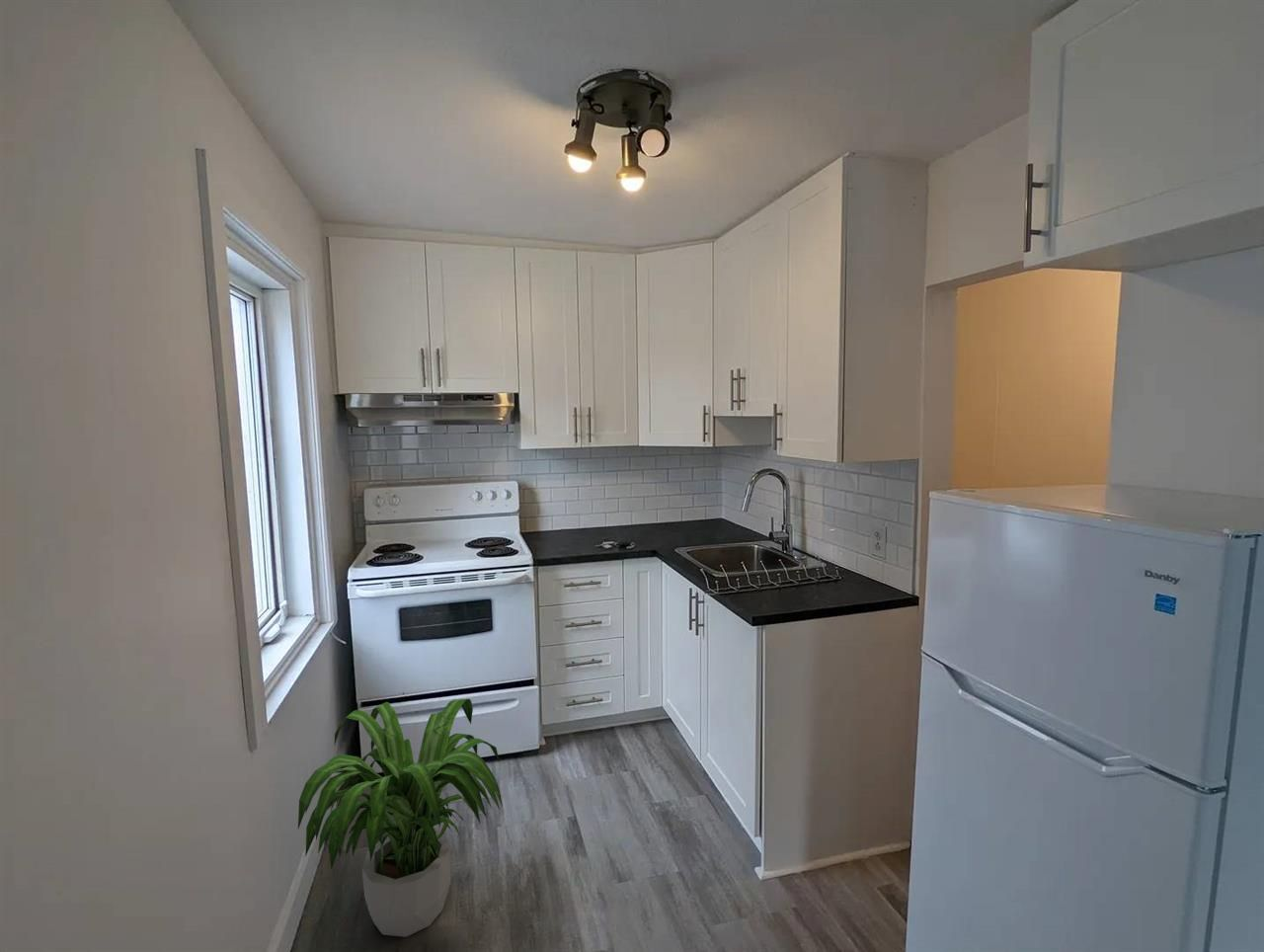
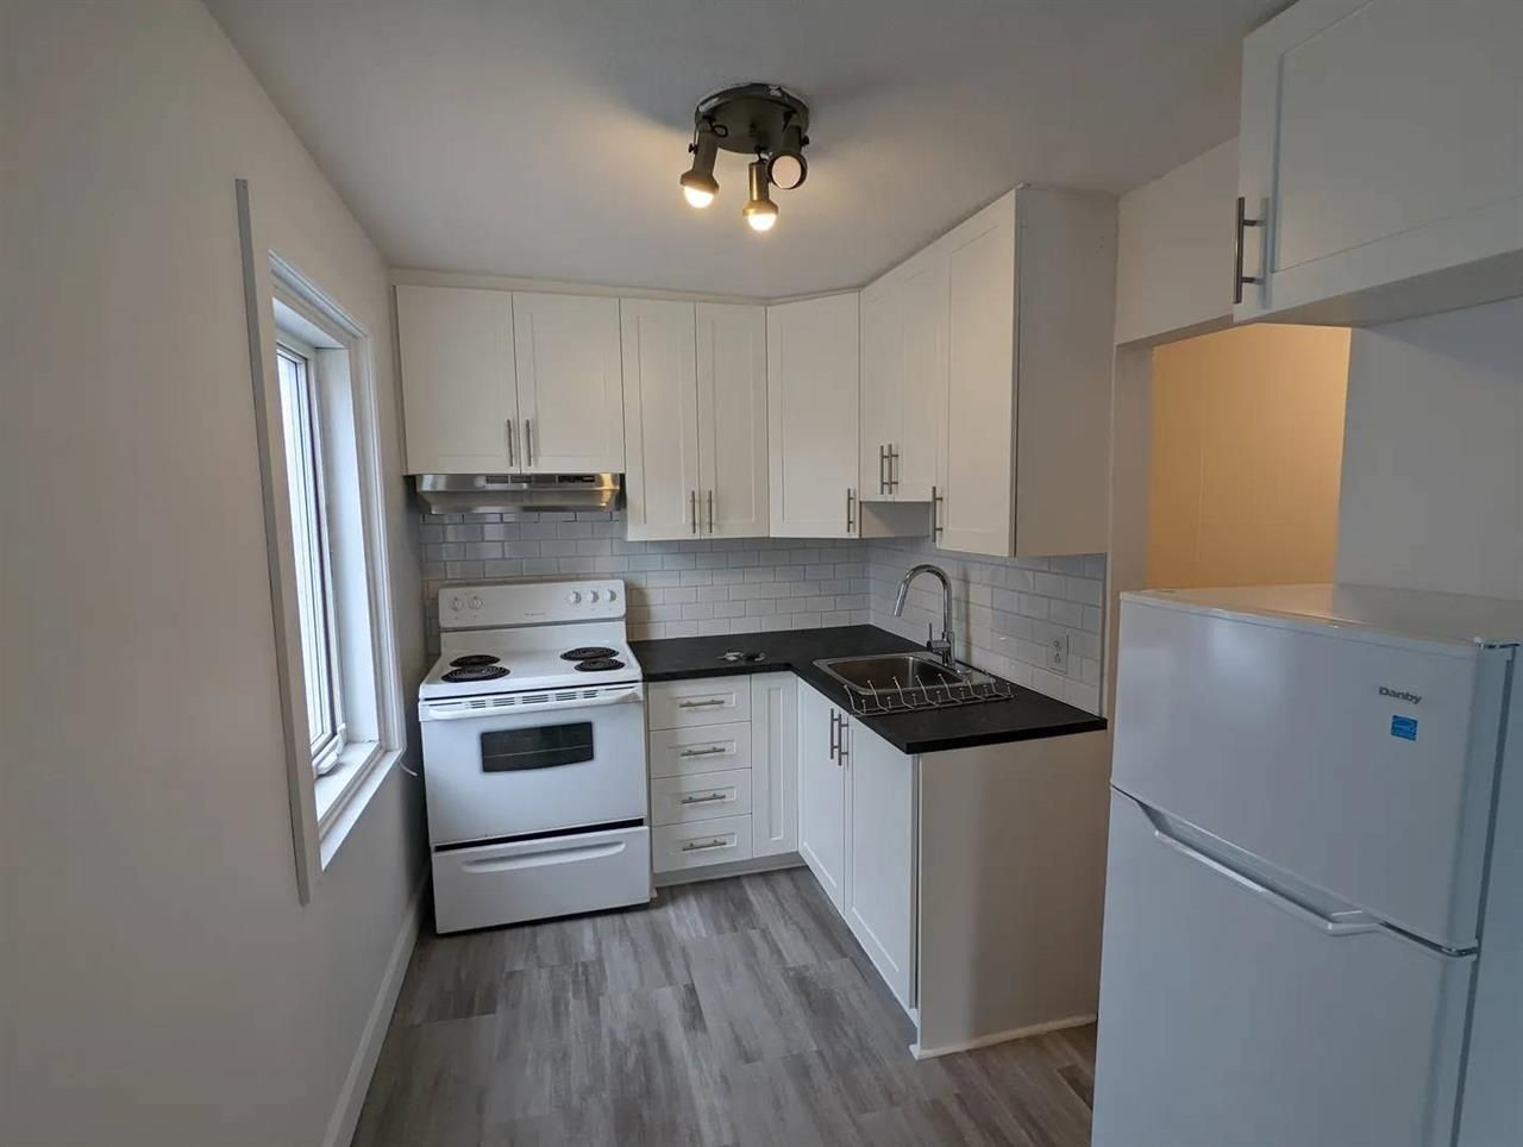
- potted plant (408, 816)
